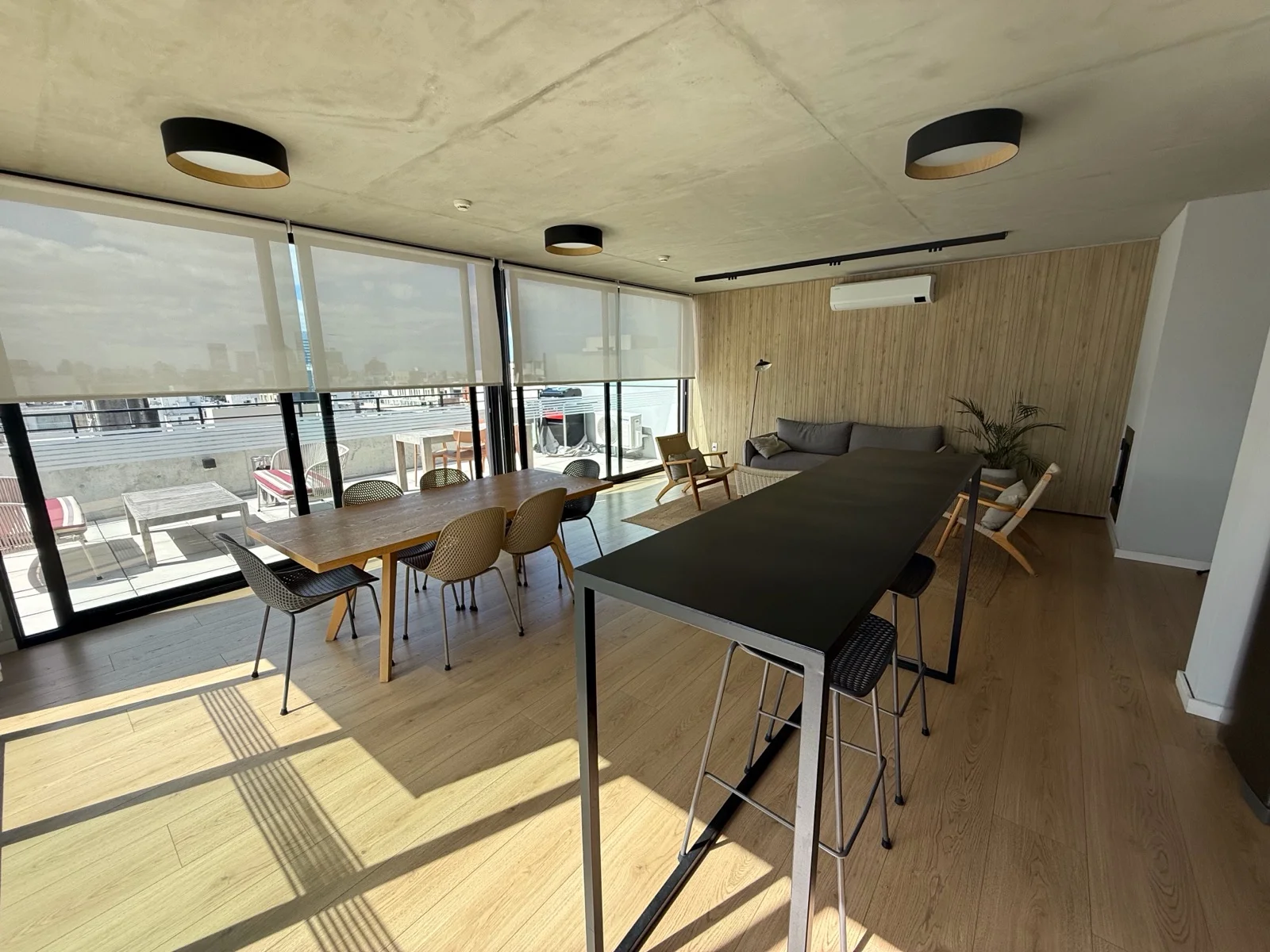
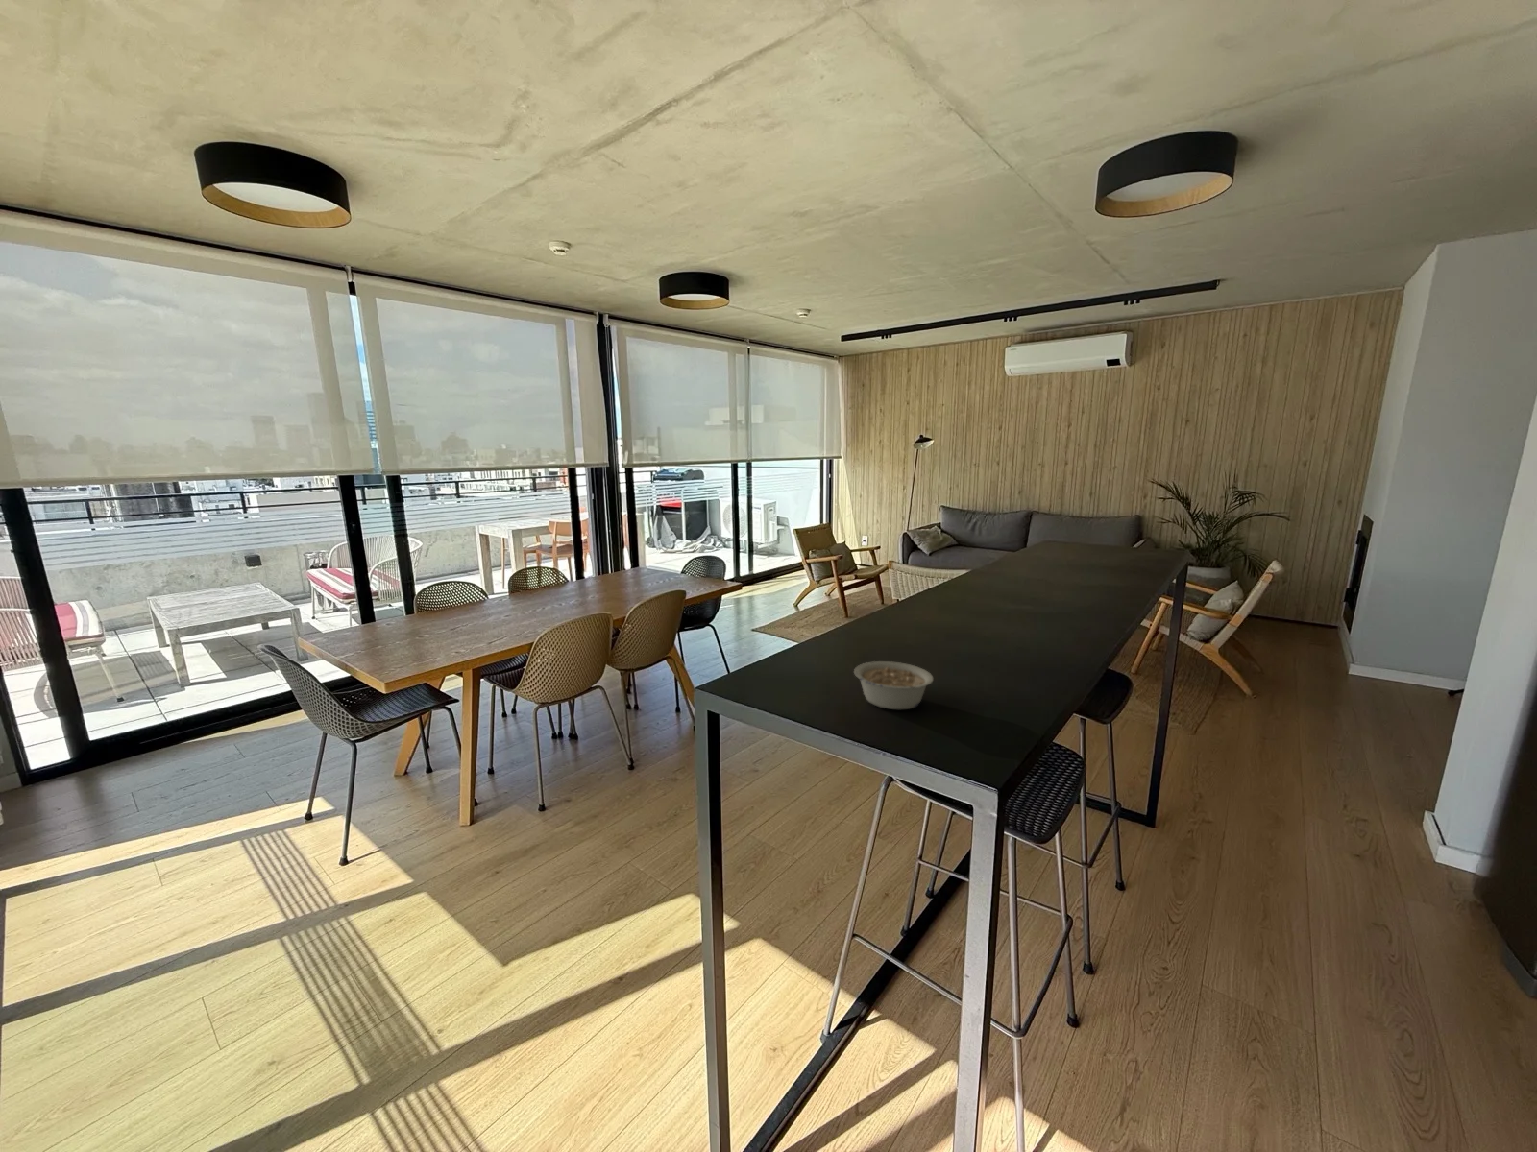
+ legume (896, 685)
